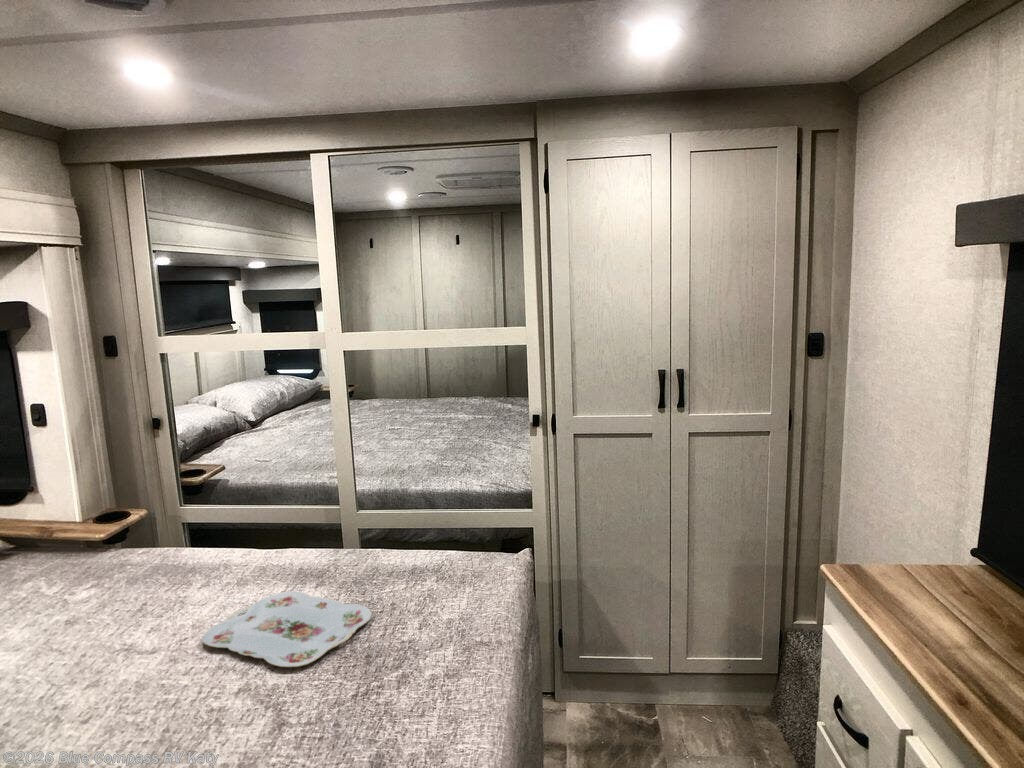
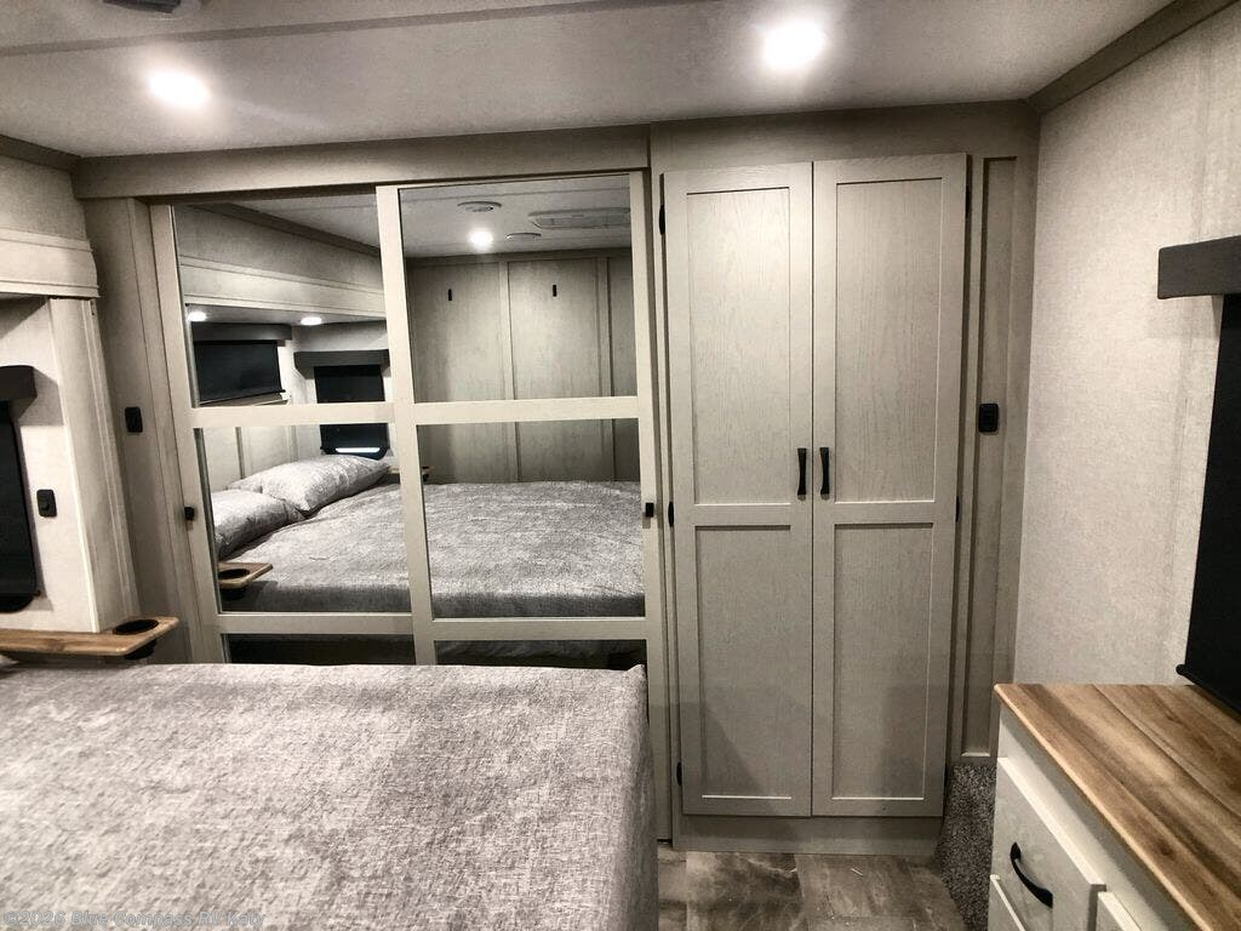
- serving tray (289, 626)
